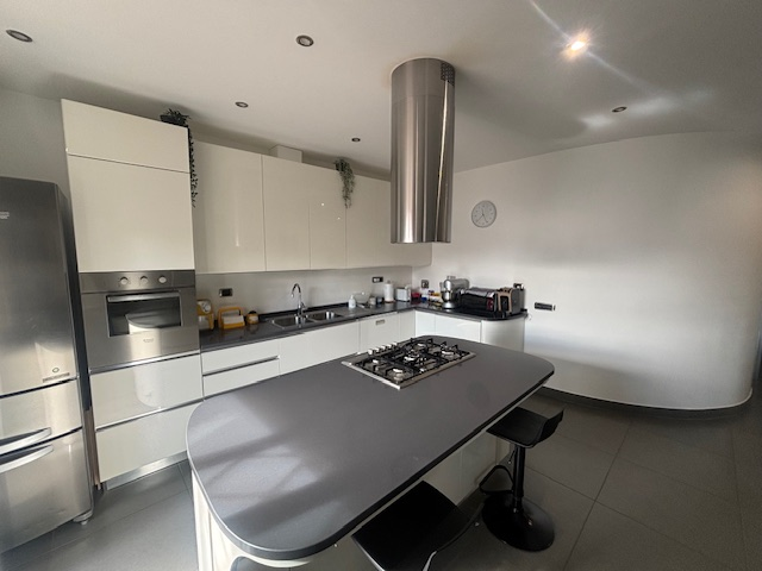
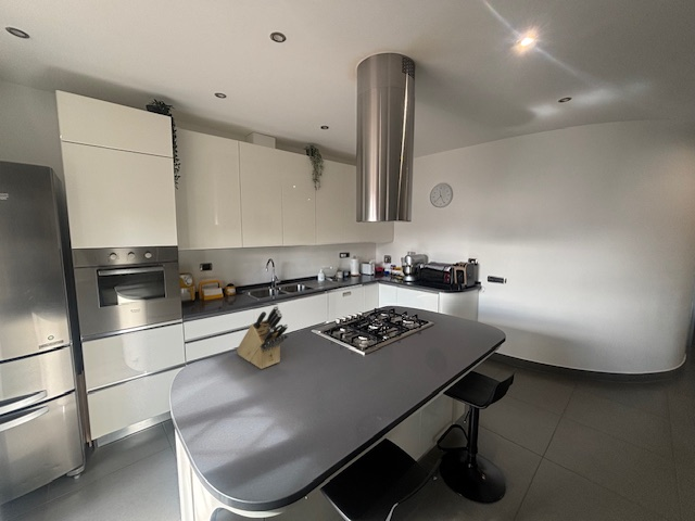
+ knife block (261, 332)
